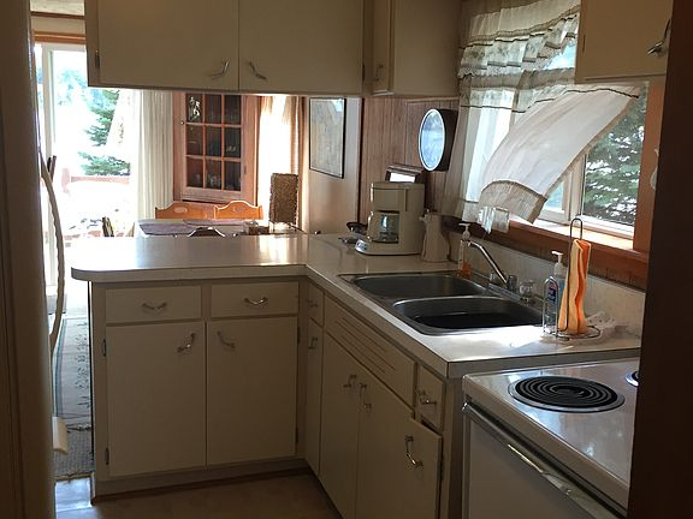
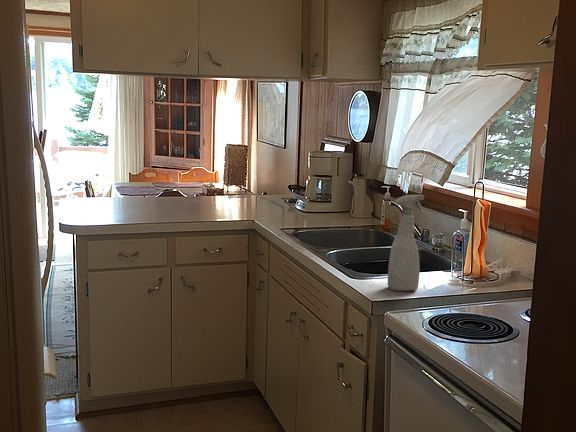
+ spray bottle (405, 242)
